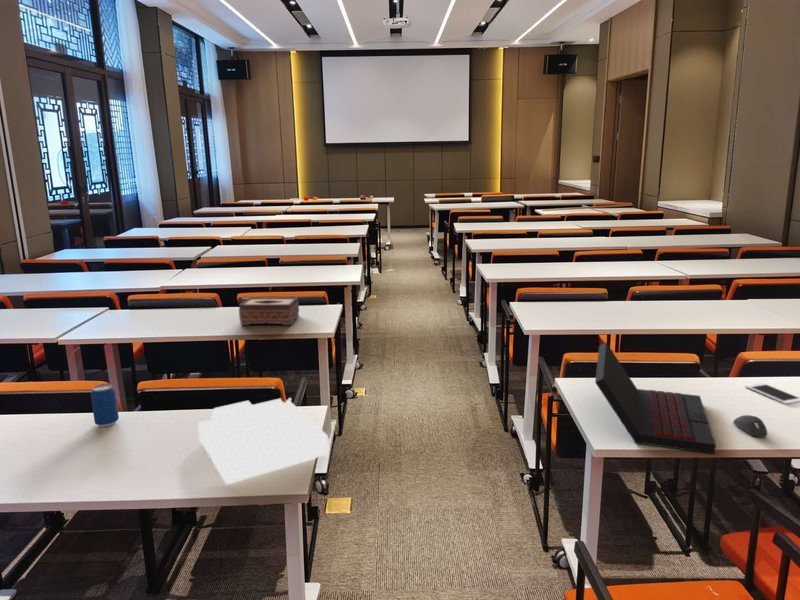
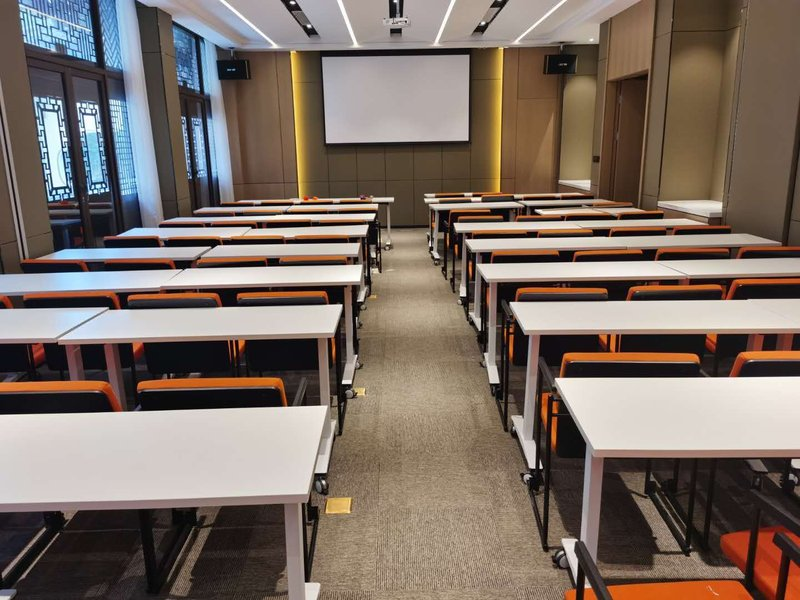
- laptop (650, 391)
- paper stack (260, 418)
- computer mouse (752, 423)
- cell phone (773, 392)
- tissue box (269, 310)
- beverage can (104, 405)
